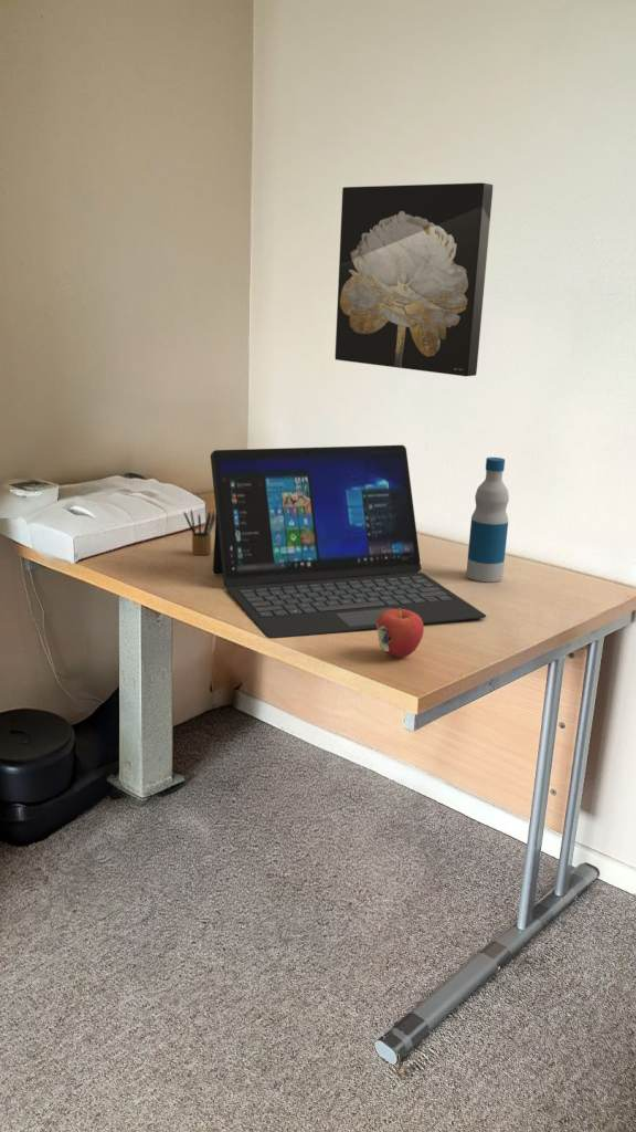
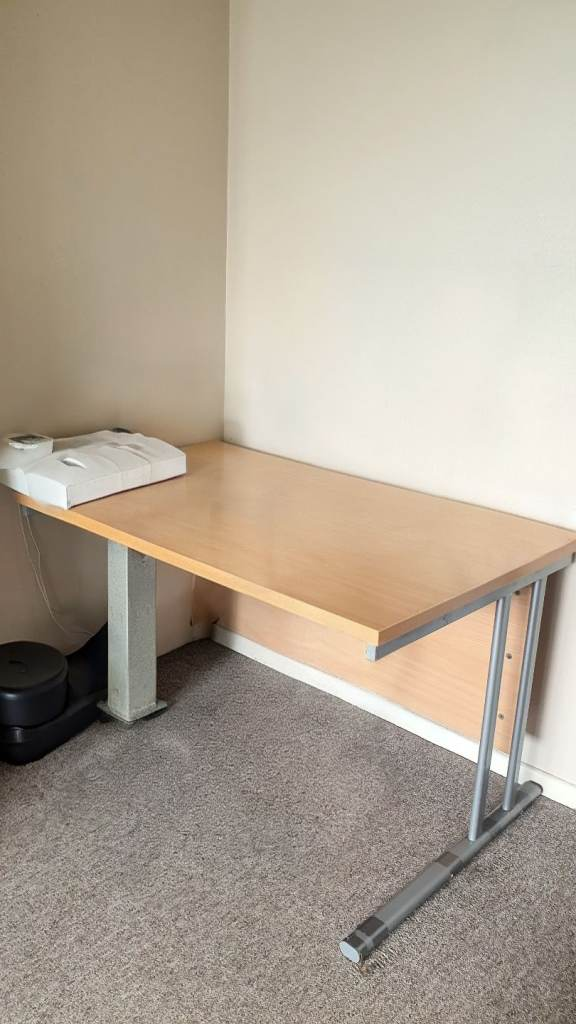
- bottle (489, 518)
- wall art (407, 279)
- pencil box (200, 530)
- laptop (343, 531)
- apple (400, 631)
